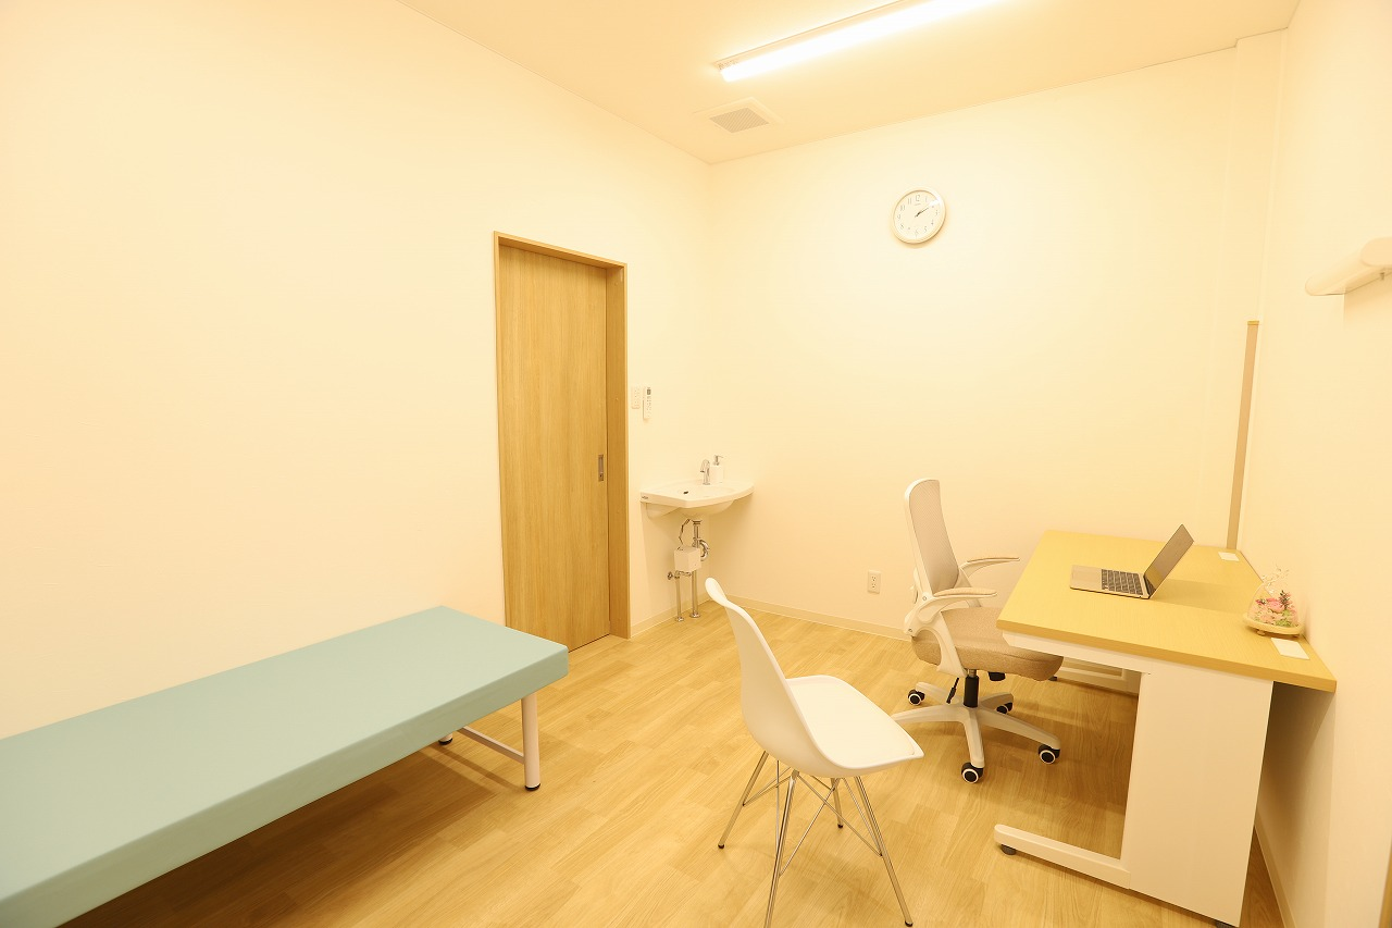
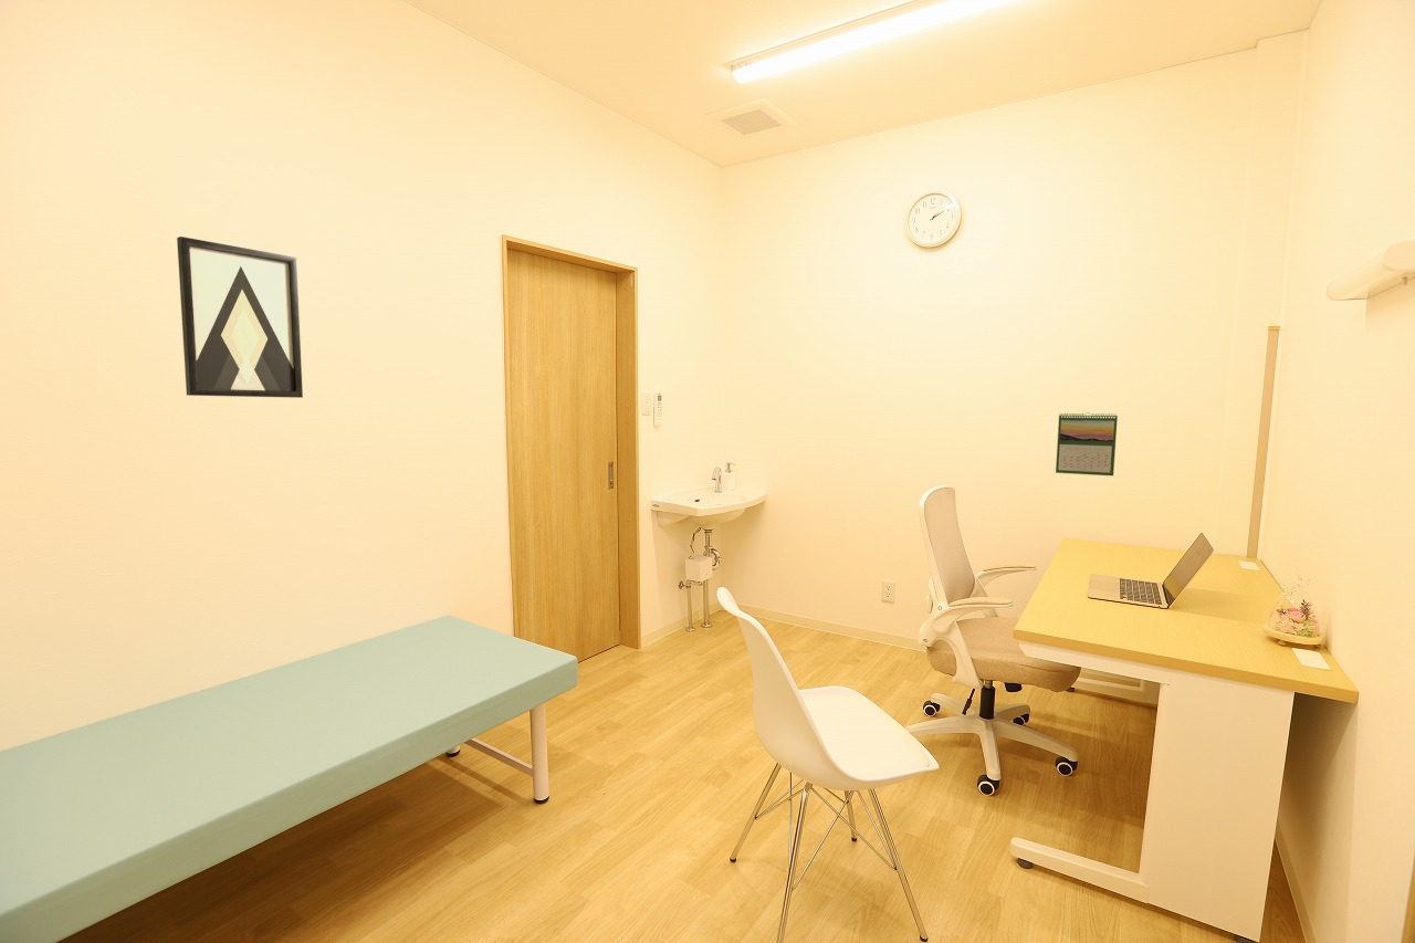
+ calendar (1086, 443)
+ wall art (243, 323)
